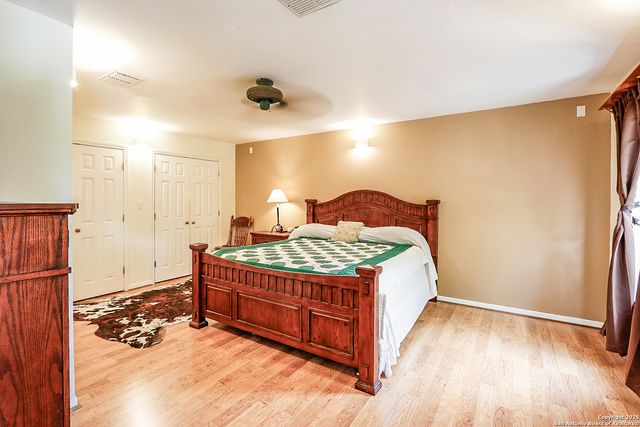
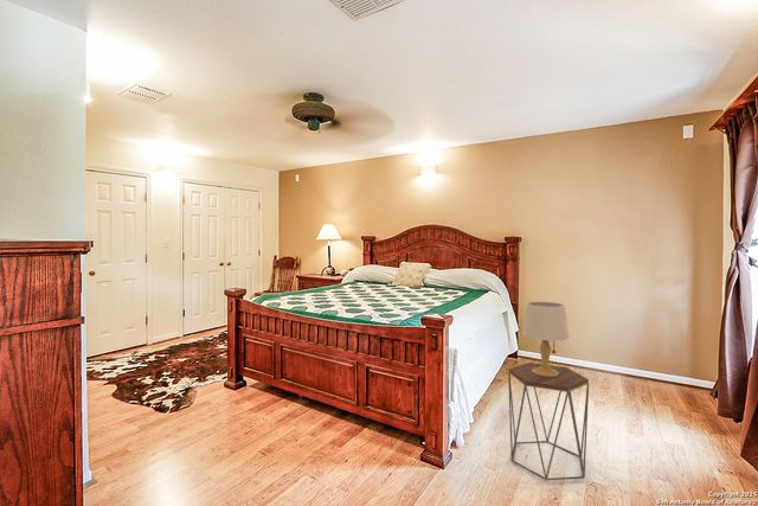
+ side table (541, 416)
+ table lamp (545, 338)
